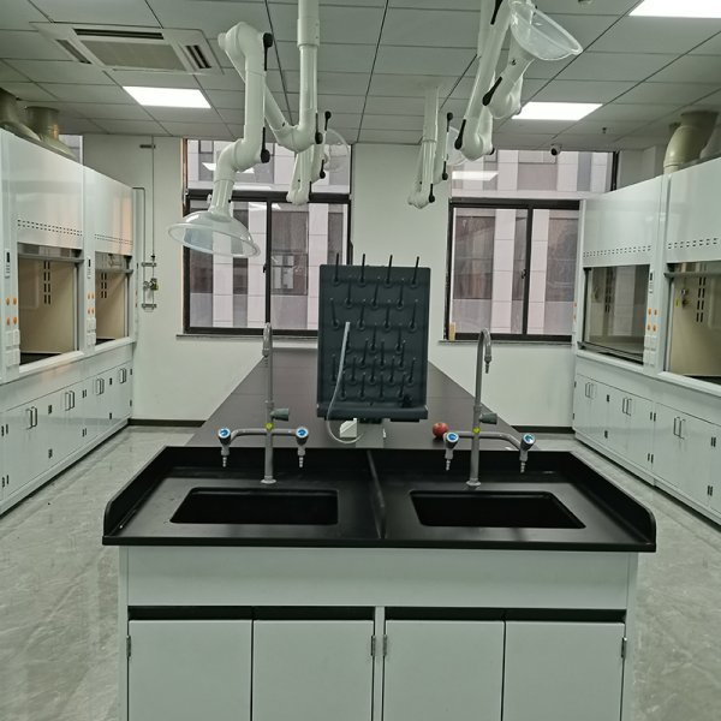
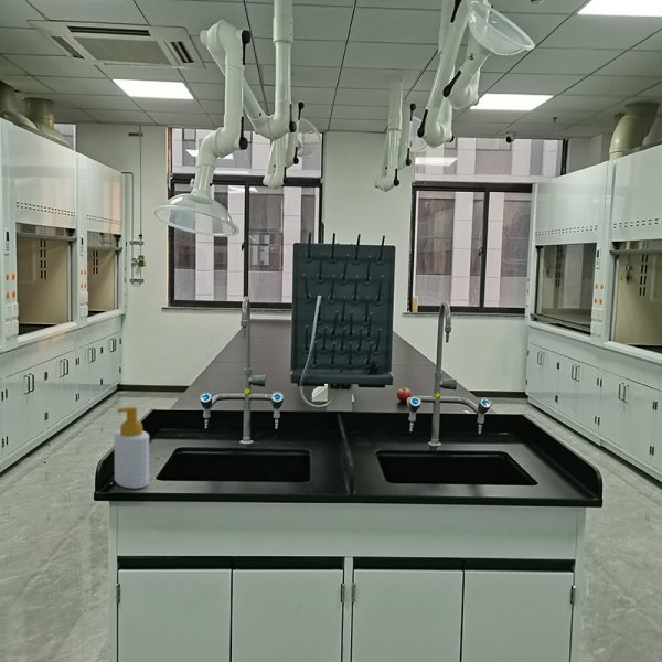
+ soap bottle (131, 445)
